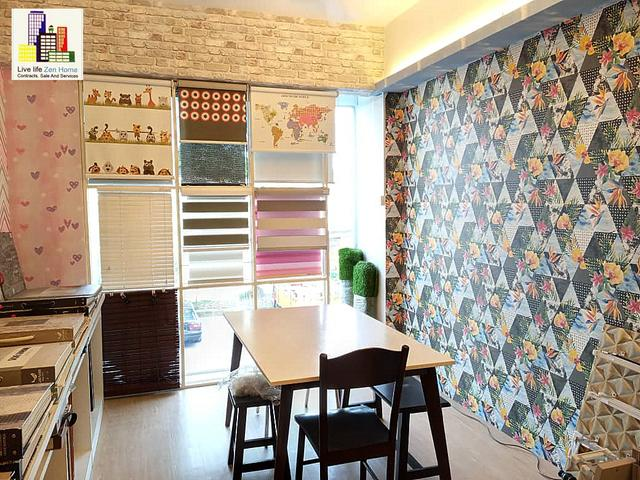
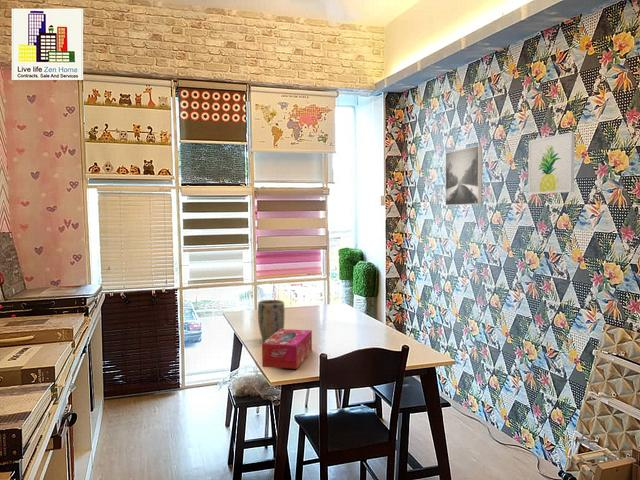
+ plant pot (271, 320)
+ tissue box (288, 347)
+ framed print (462, 177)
+ wall art (550, 165)
